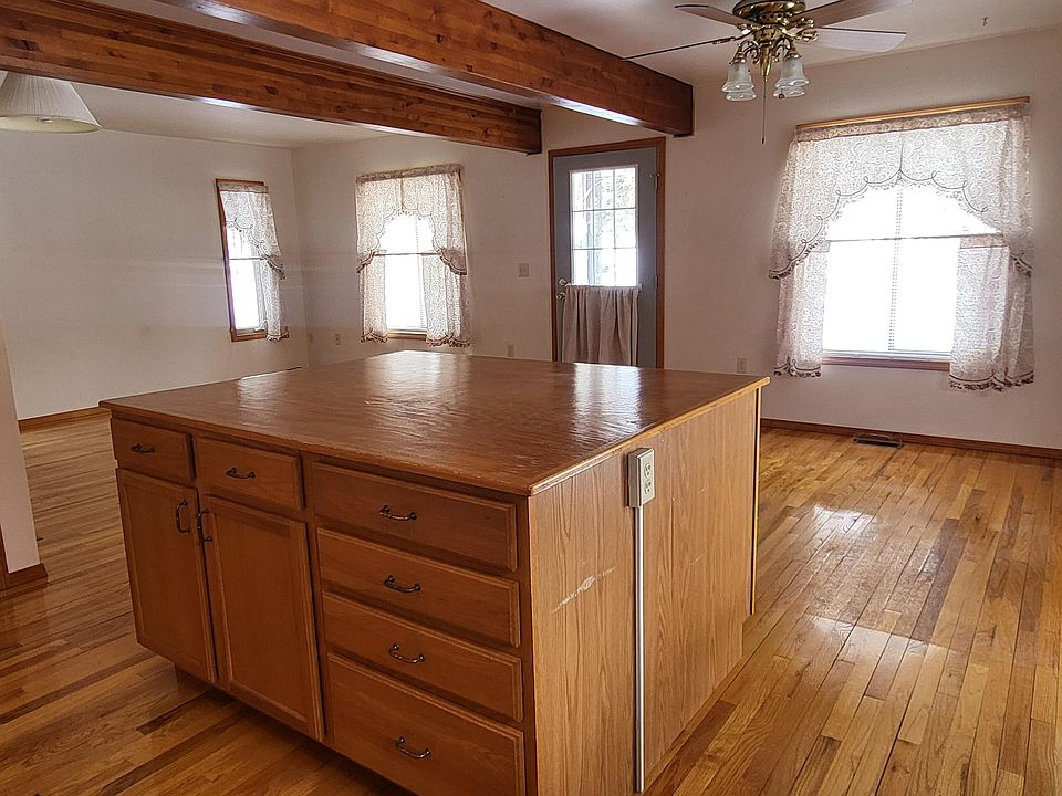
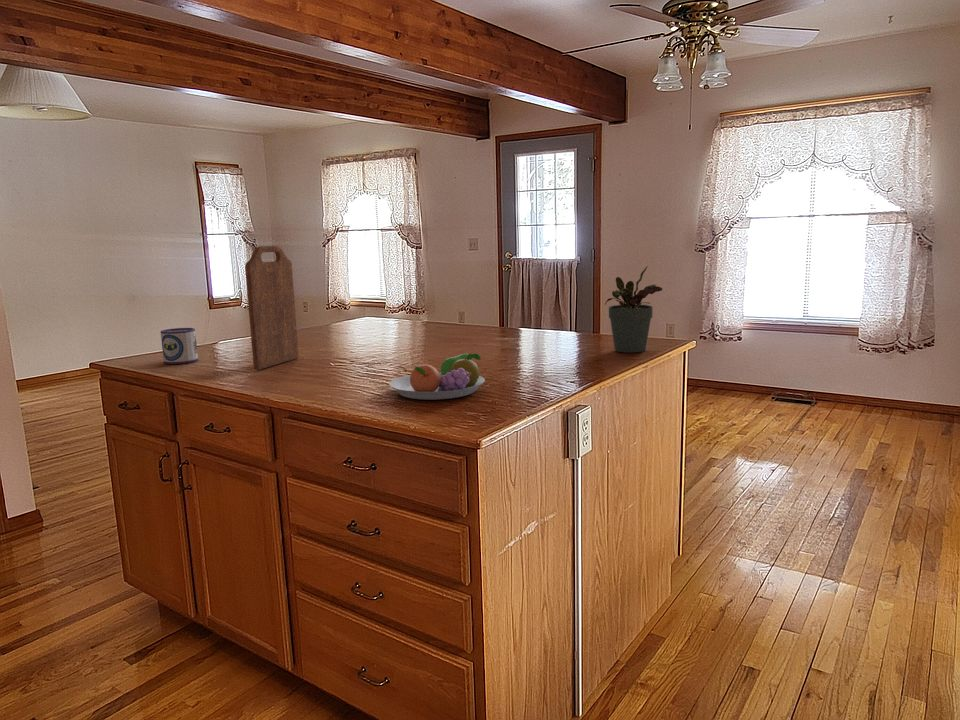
+ fruit bowl (441, 371)
+ potted plant (636, 308)
+ cutting board (272, 305)
+ mug (180, 344)
